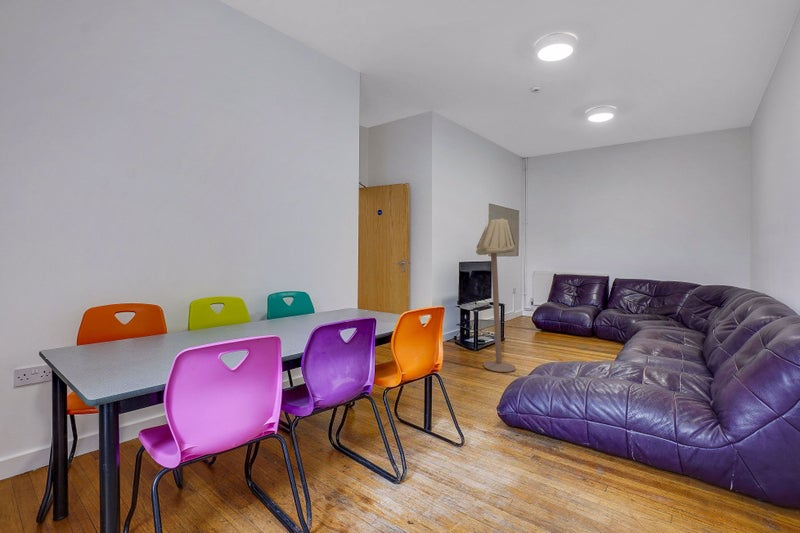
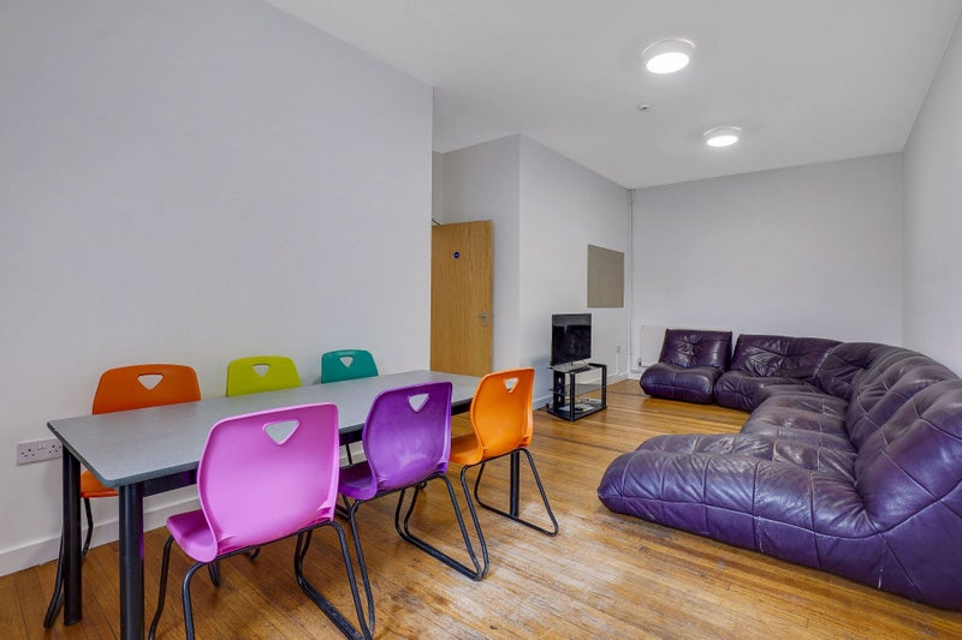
- floor lamp (495, 294)
